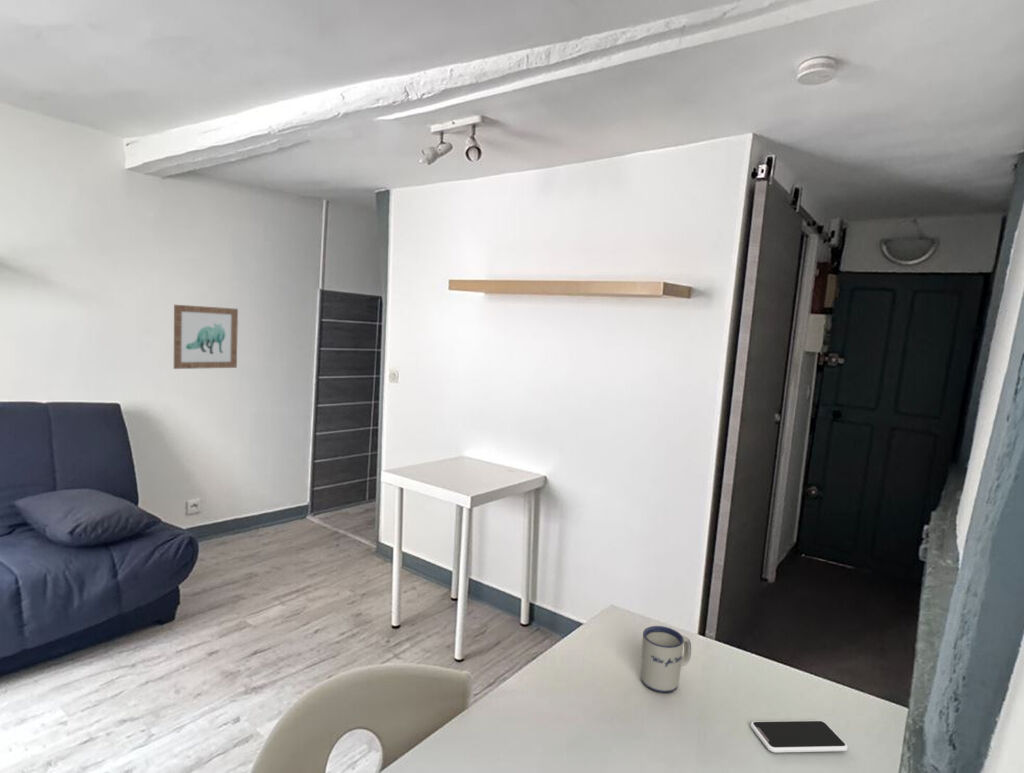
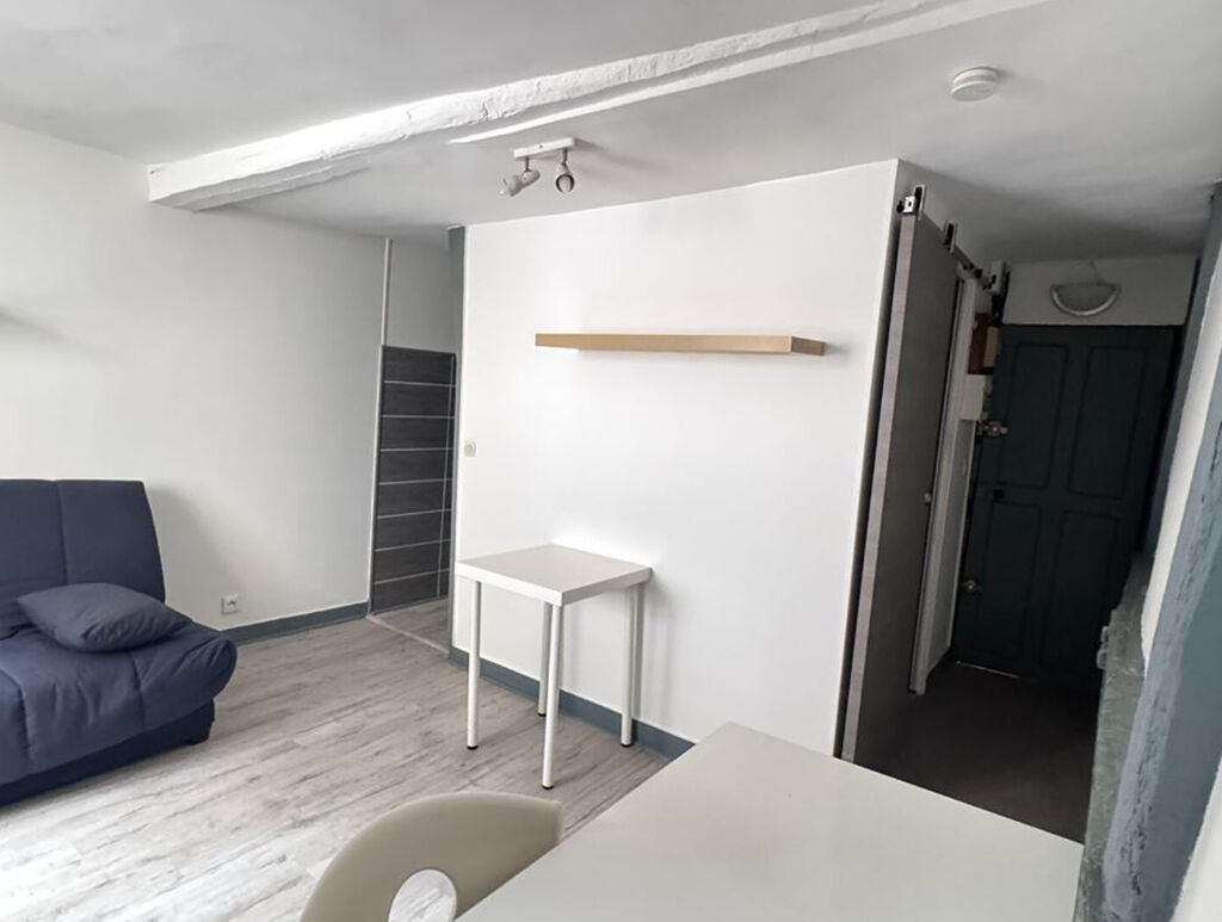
- wall art (206, 337)
- mug (667, 657)
- smartphone (798, 735)
